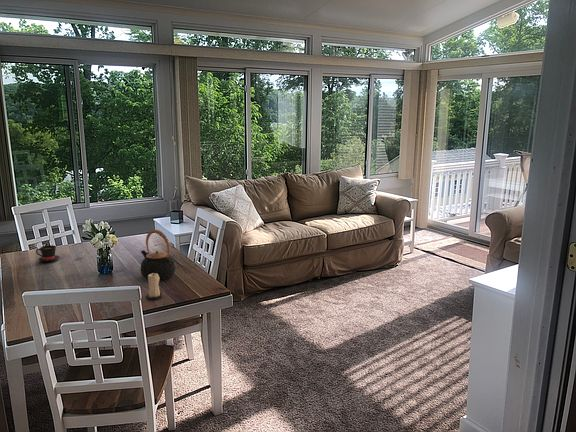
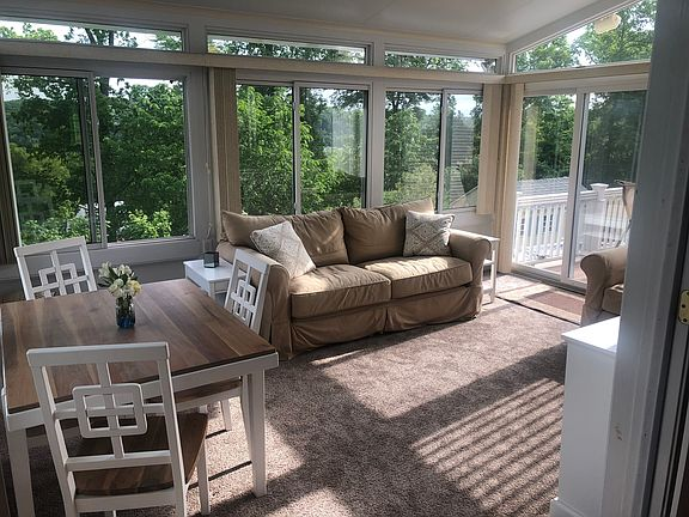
- teacup (47, 253)
- teapot (155, 252)
- candle (153, 284)
